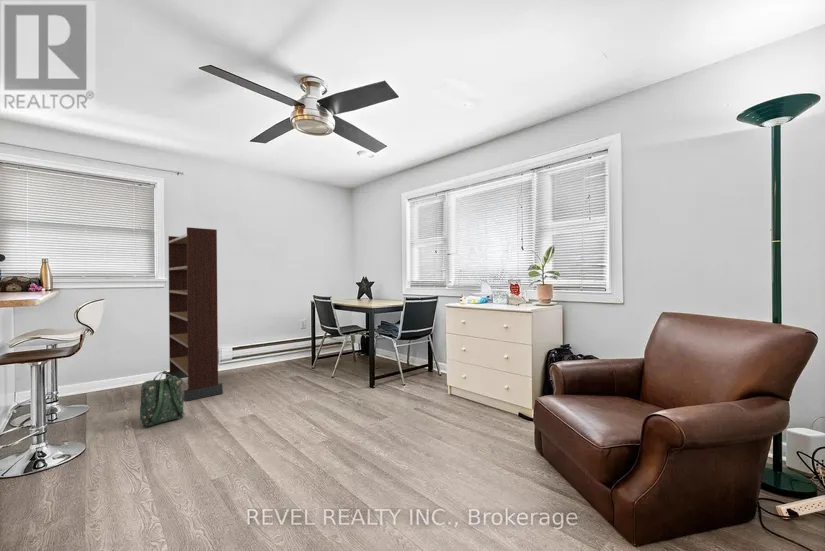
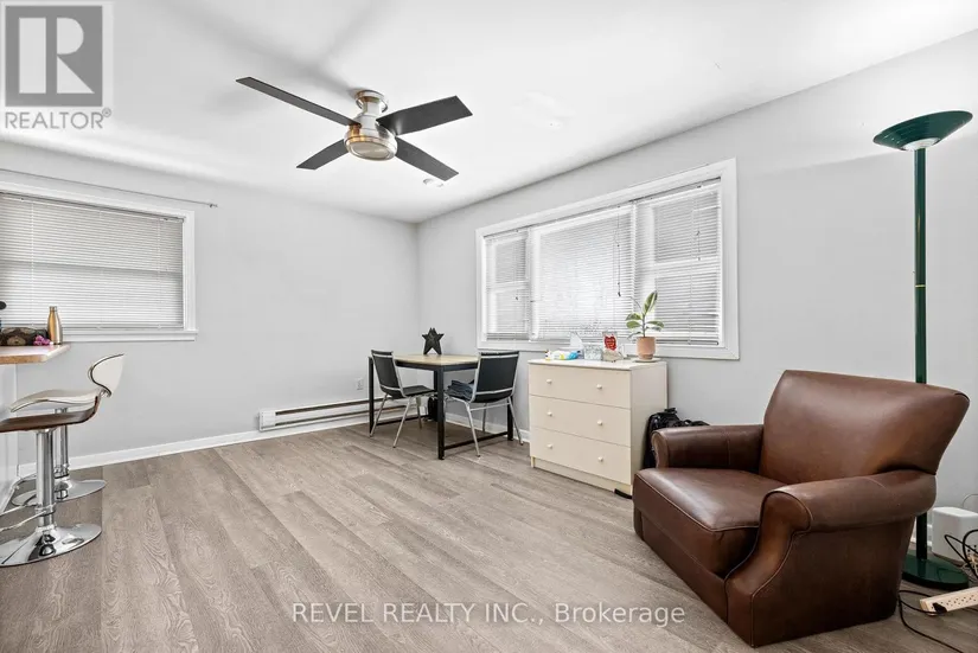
- bookshelf (191, 309)
- backpack (153, 396)
